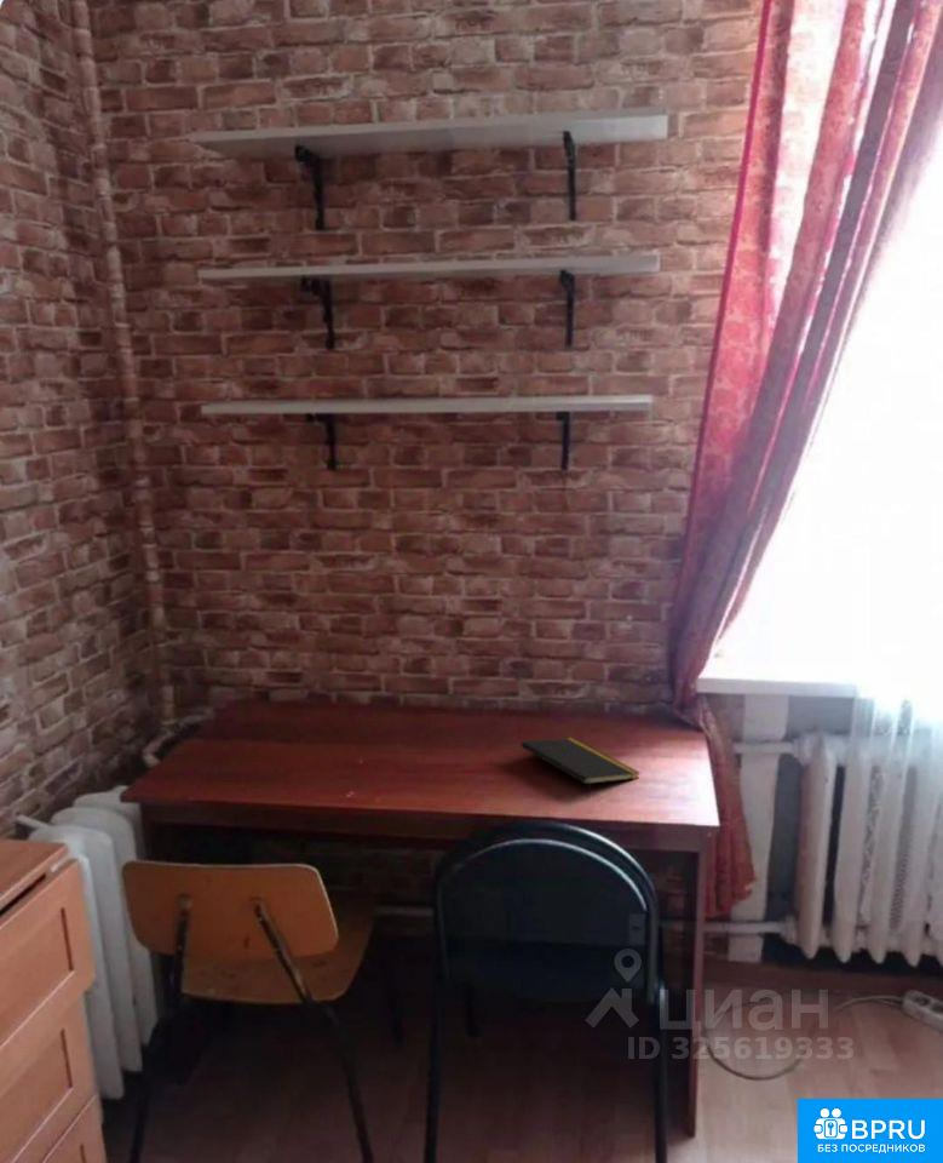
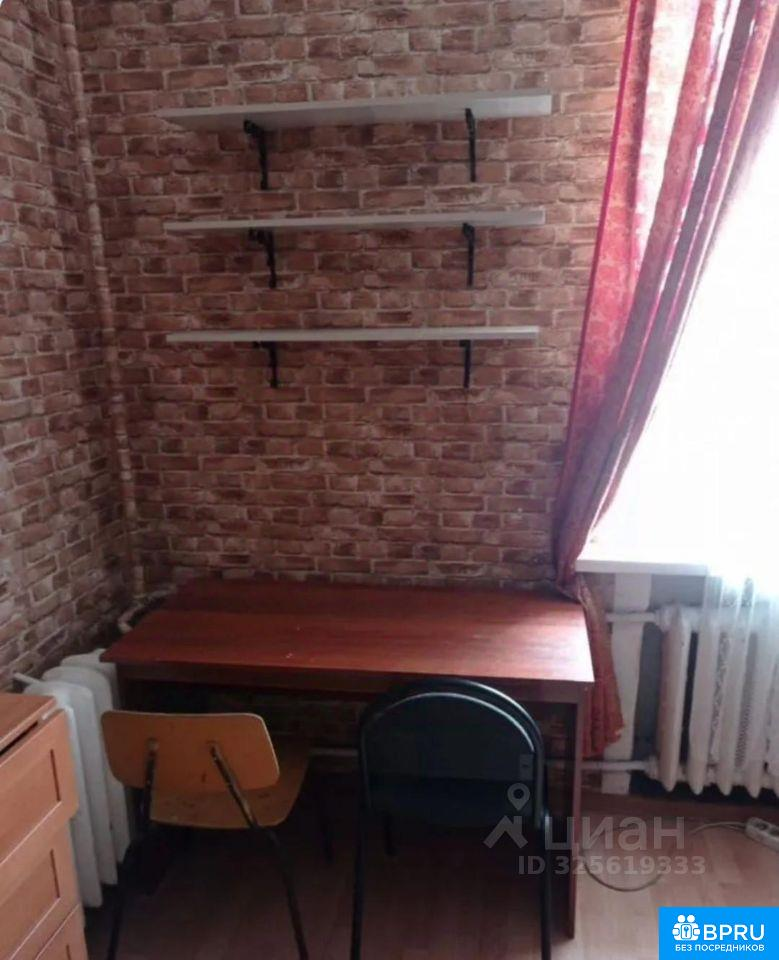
- notepad (579, 760)
